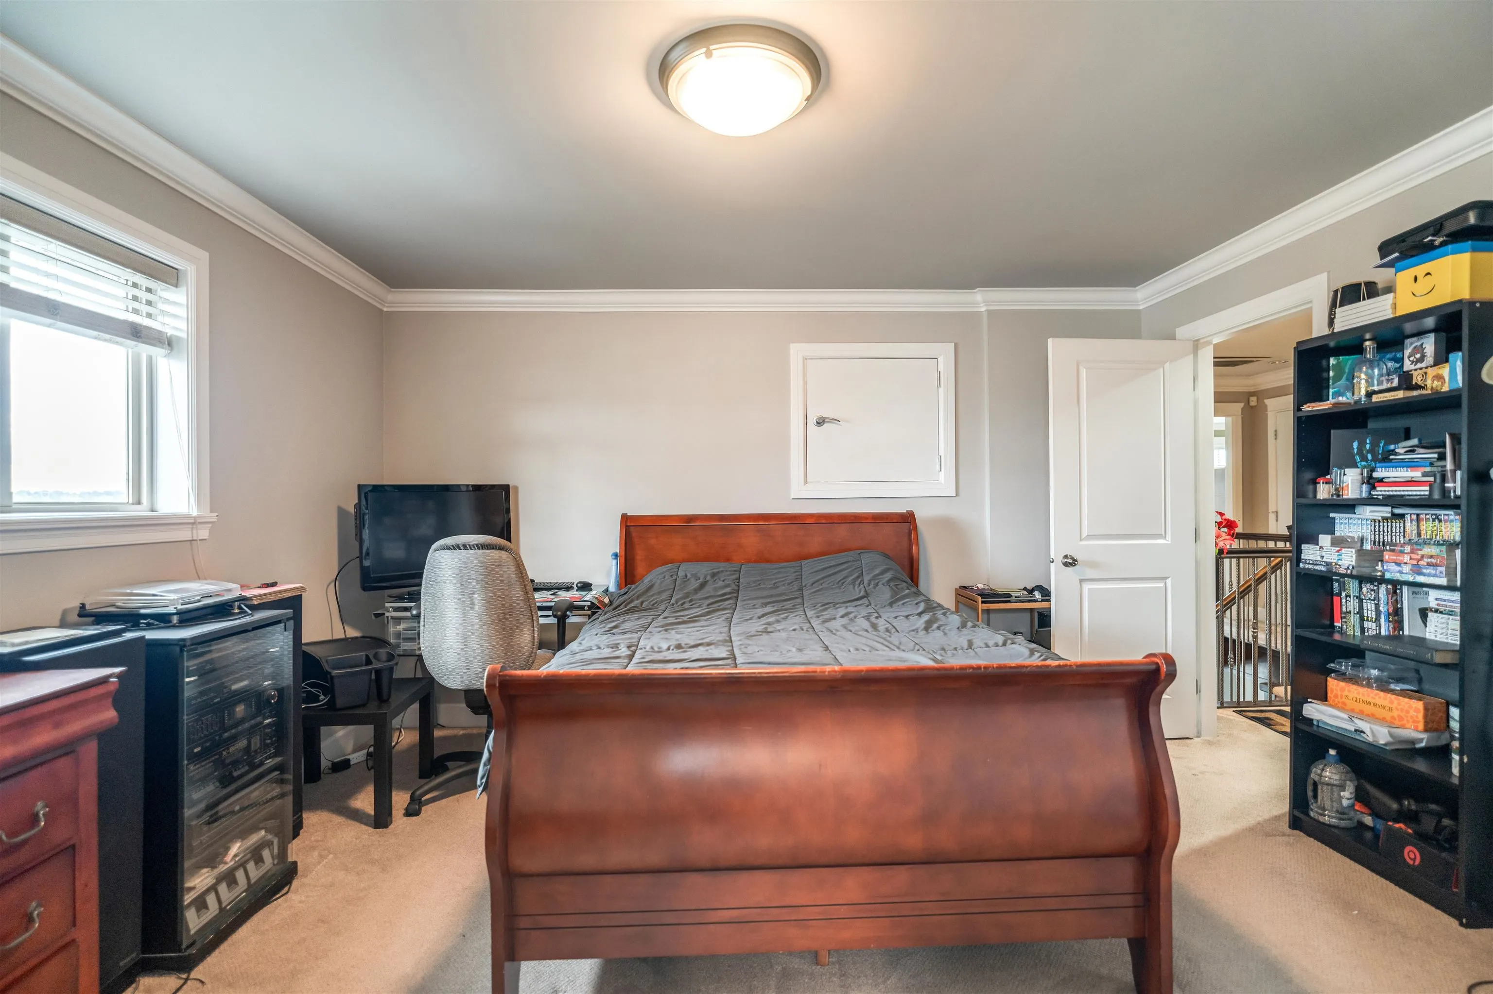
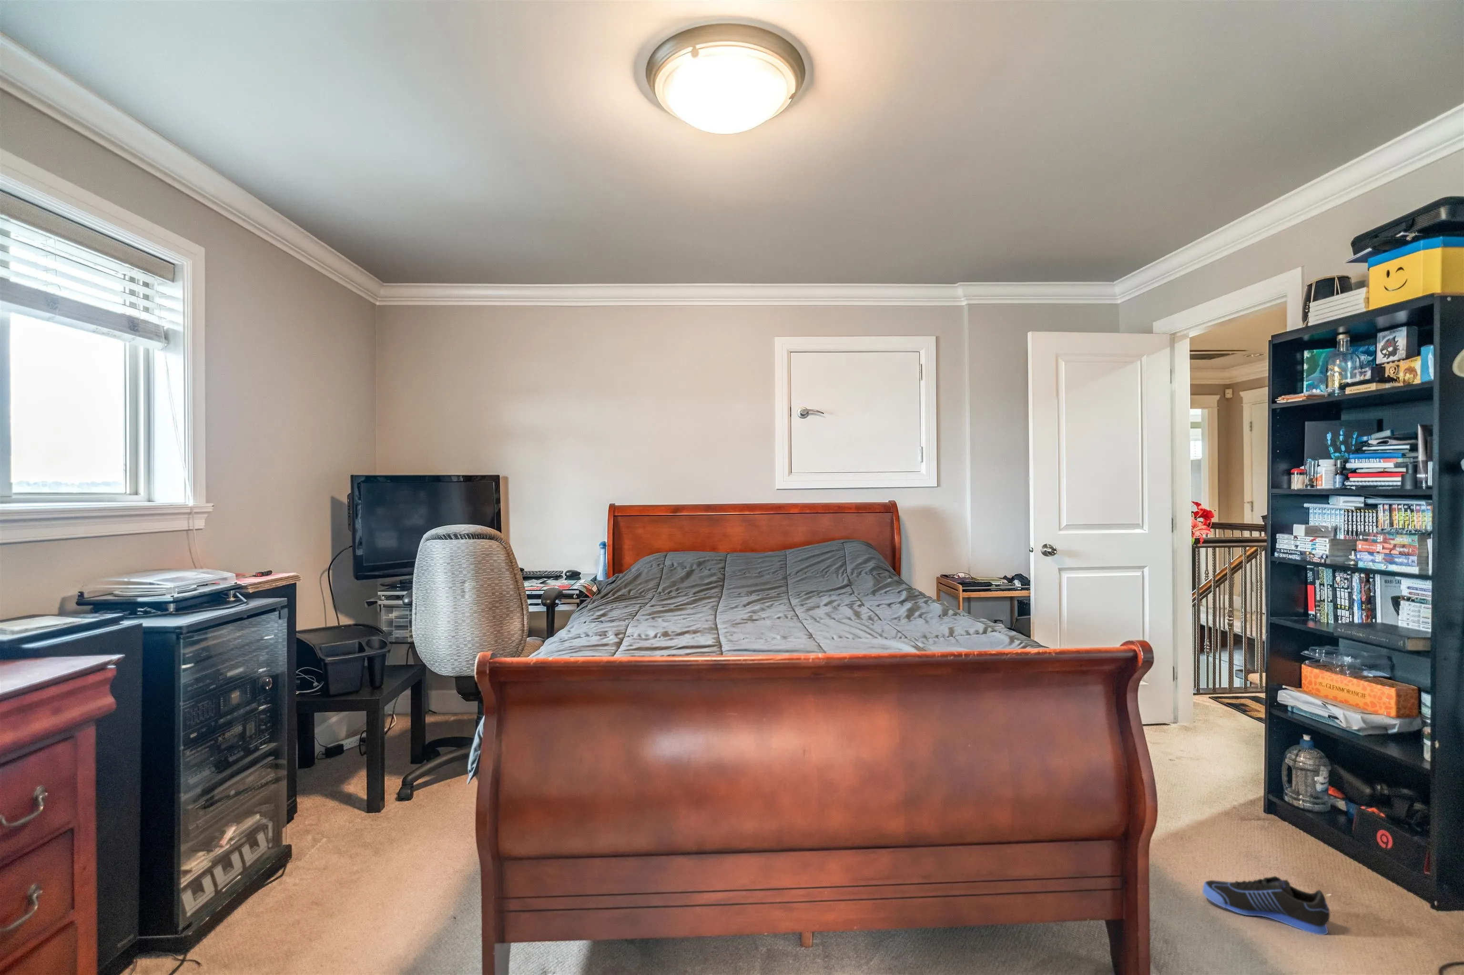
+ sneaker (1263, 893)
